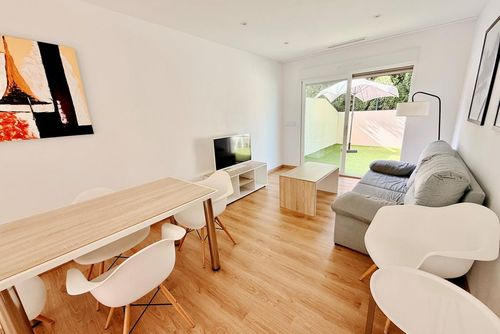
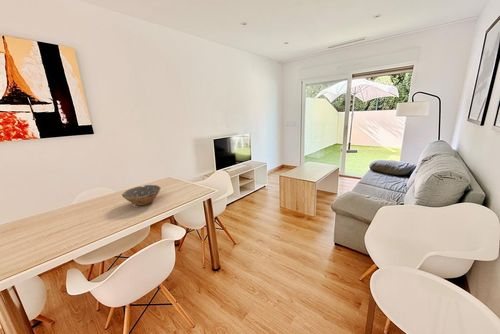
+ bowl (143, 196)
